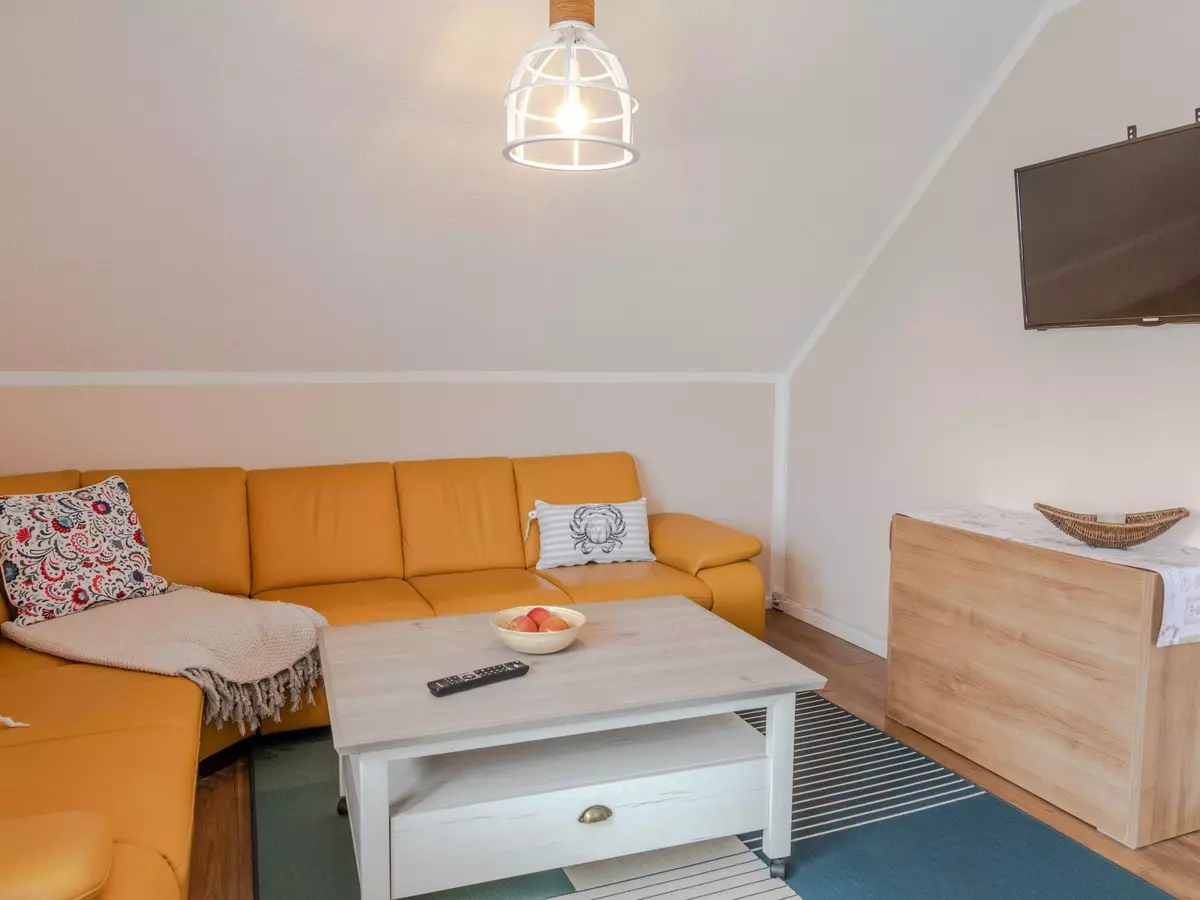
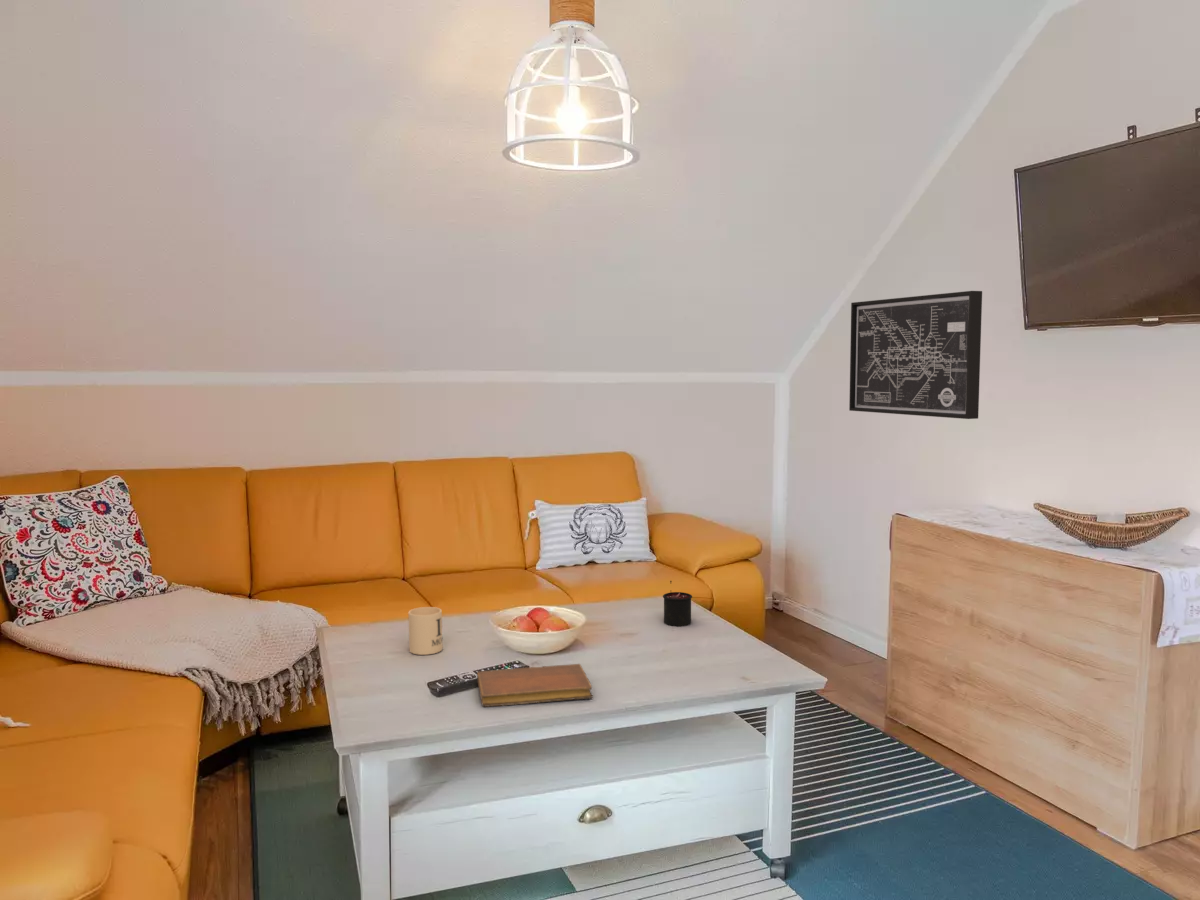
+ notebook (533, 683)
+ mug (424, 628)
+ wall art (909, 356)
+ candle (677, 602)
